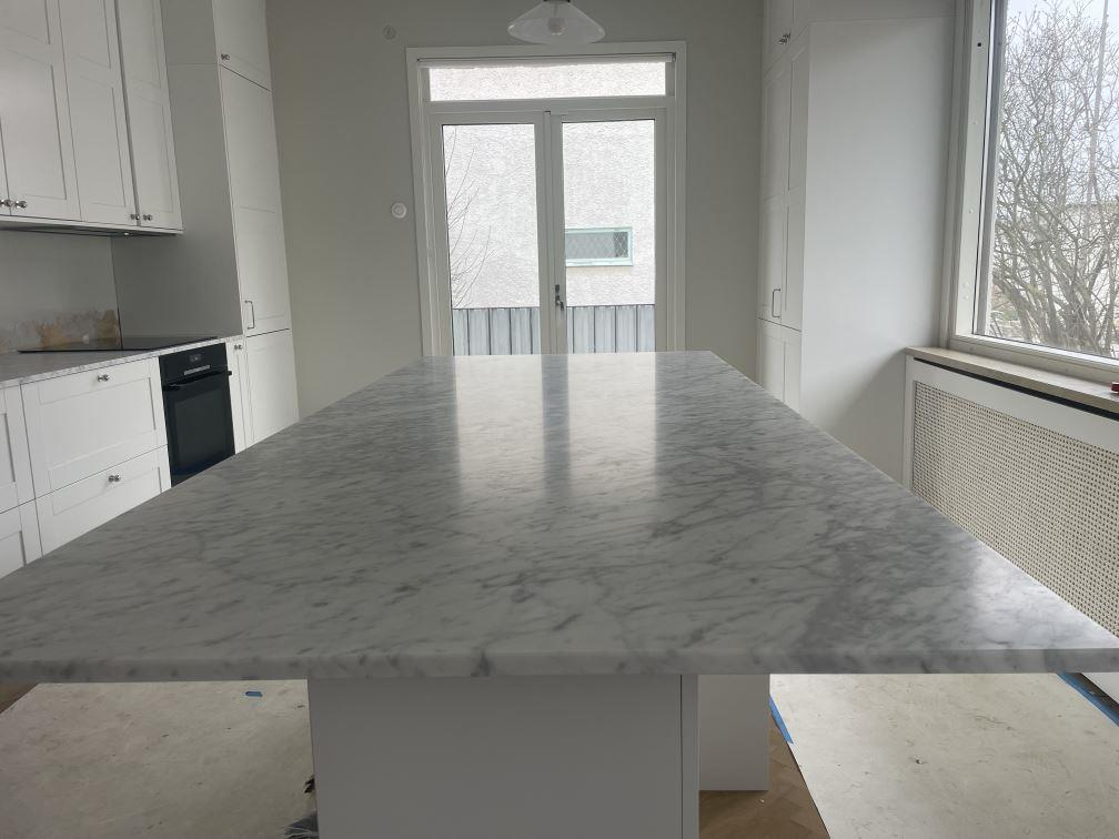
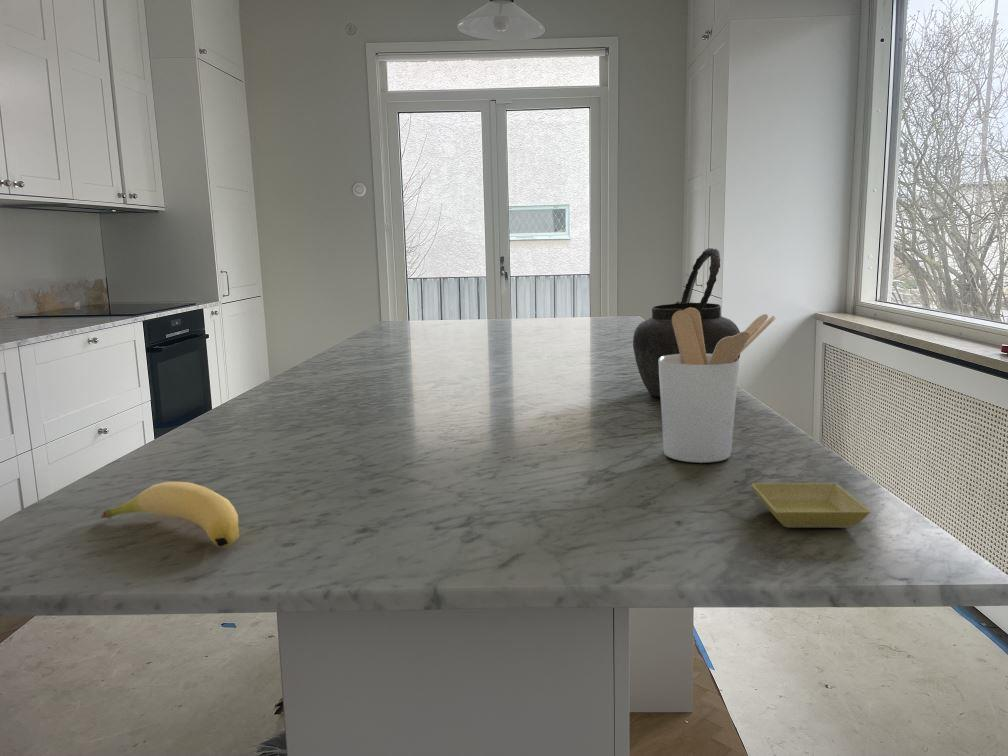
+ saucer (807, 506)
+ kettle (683, 310)
+ utensil holder (717, 382)
+ banana (178, 511)
